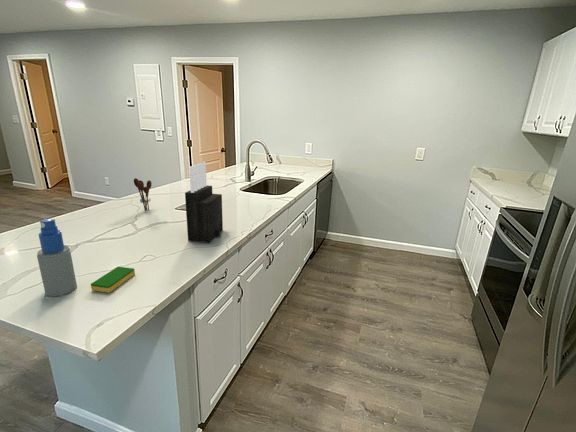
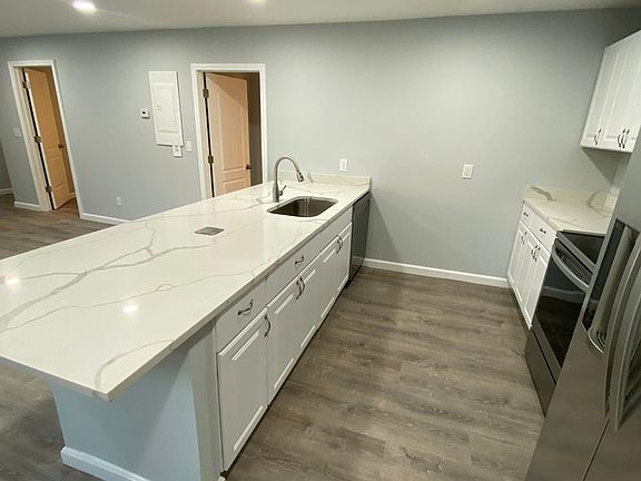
- spray bottle (54, 255)
- dish sponge (113, 278)
- utensil holder (143, 194)
- knife block (206, 201)
